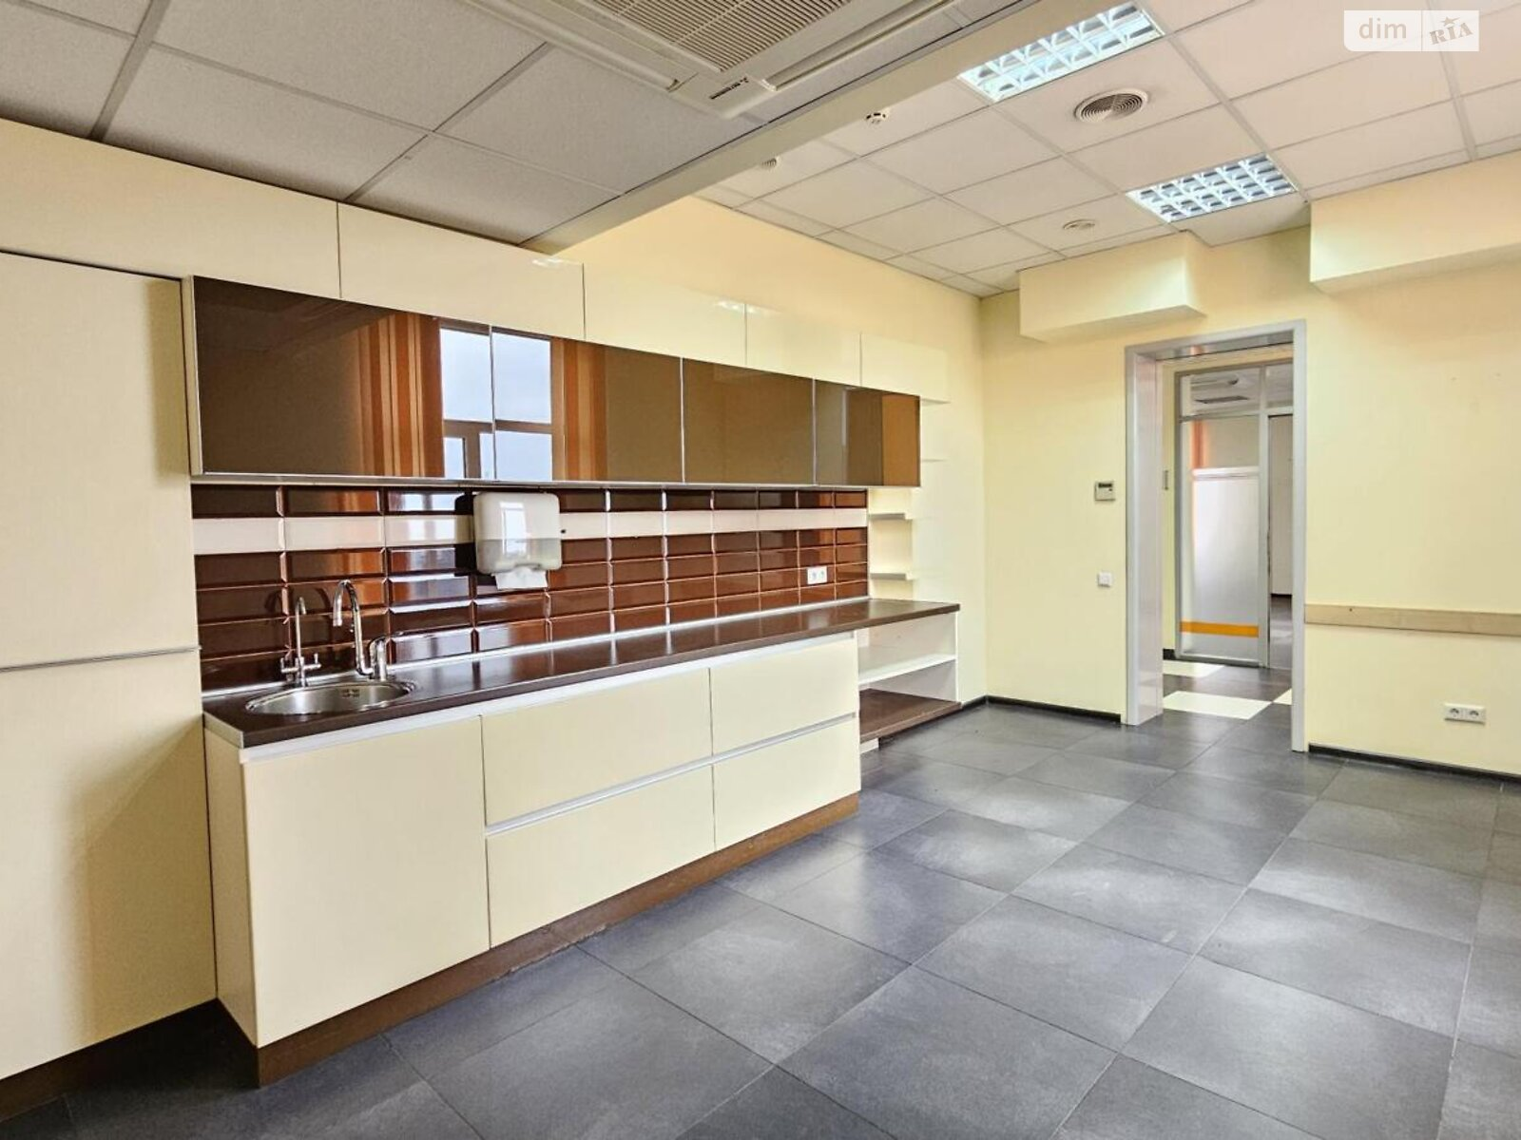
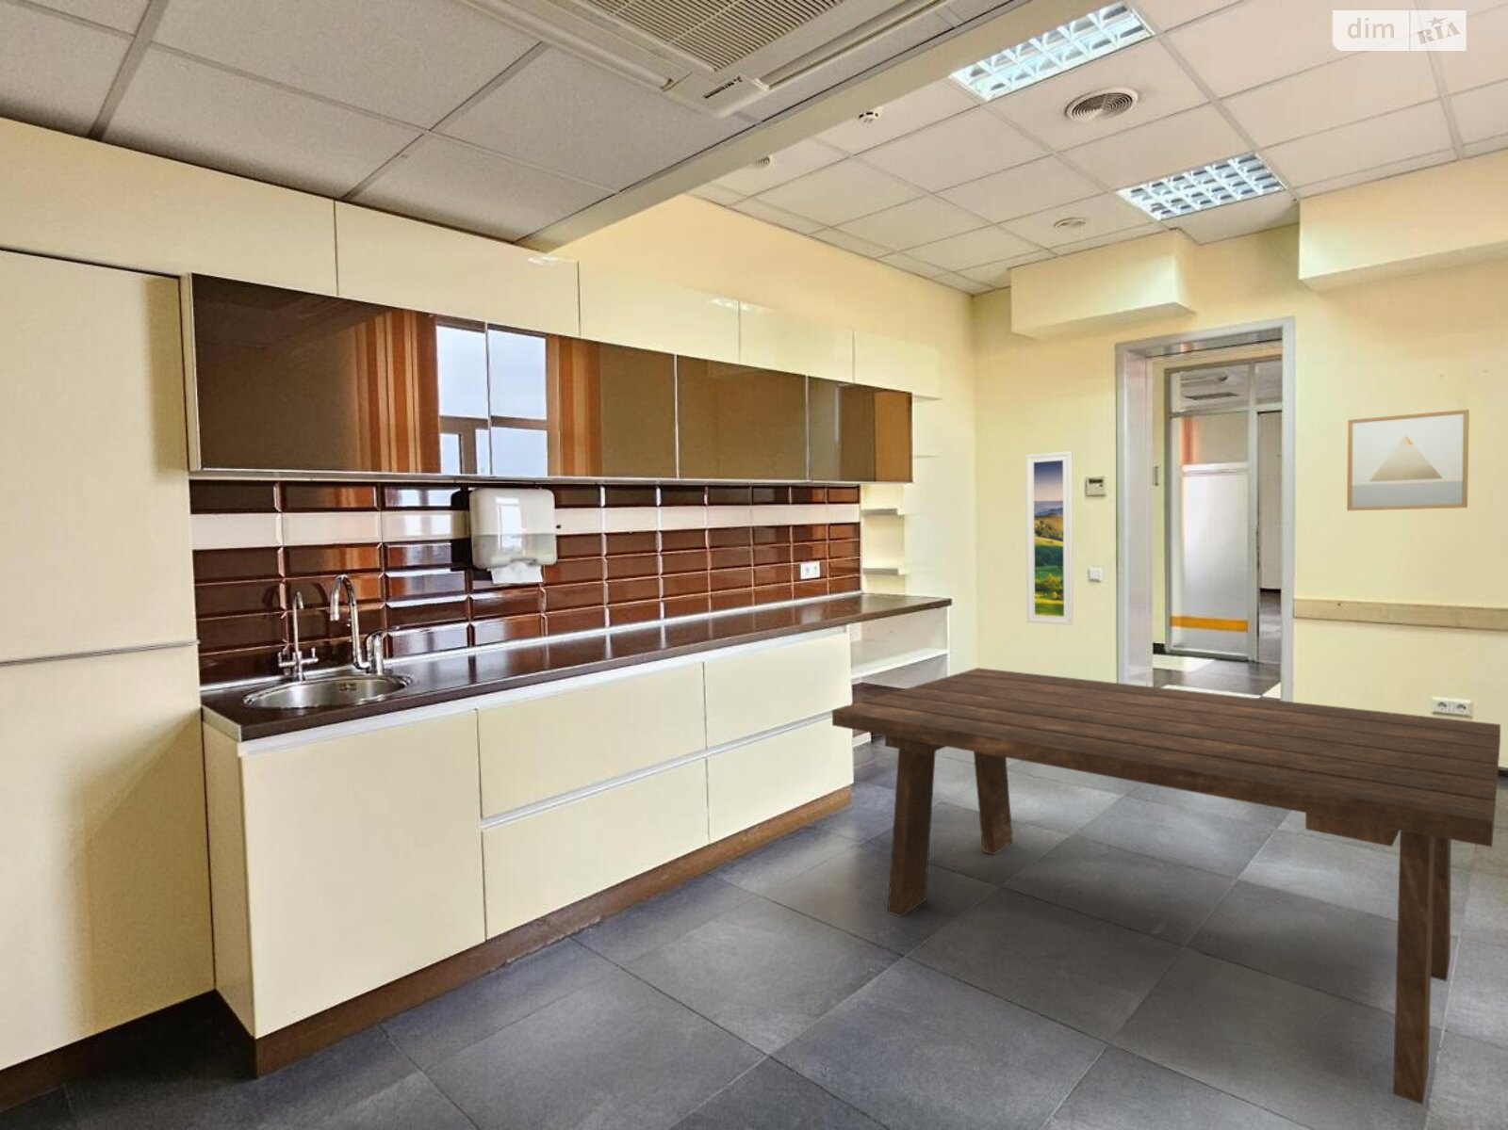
+ dining table (1149, 783)
+ wall art (1405, 462)
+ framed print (1048, 539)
